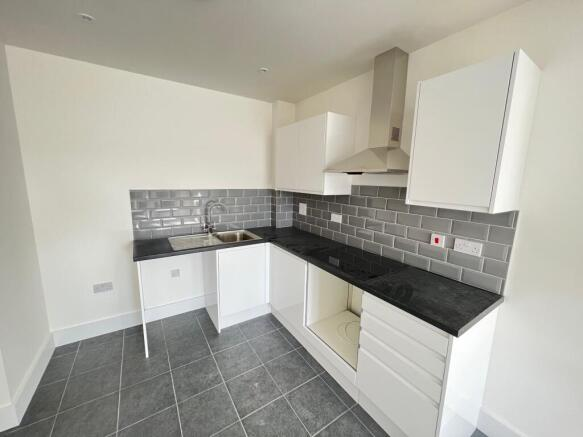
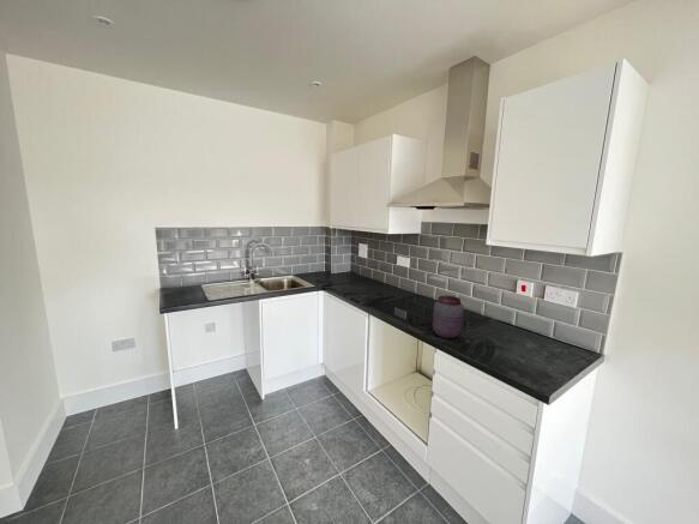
+ jar (447, 317)
